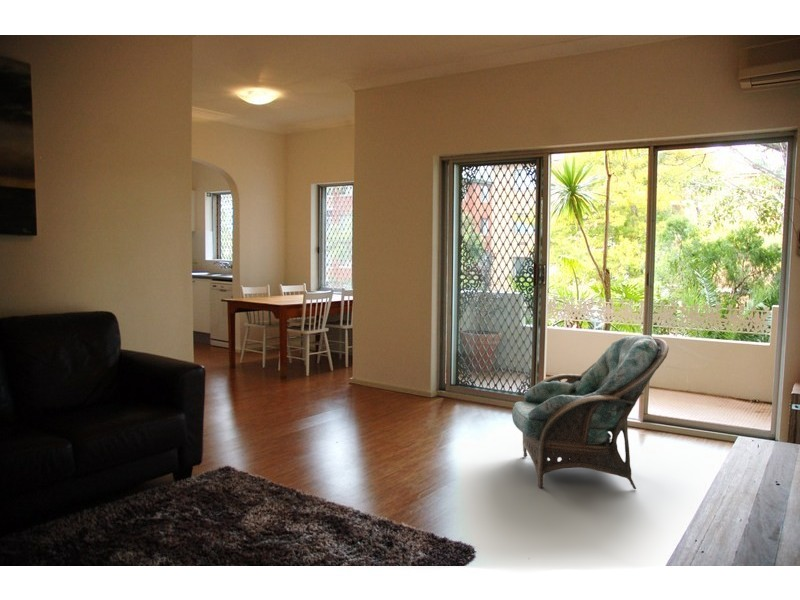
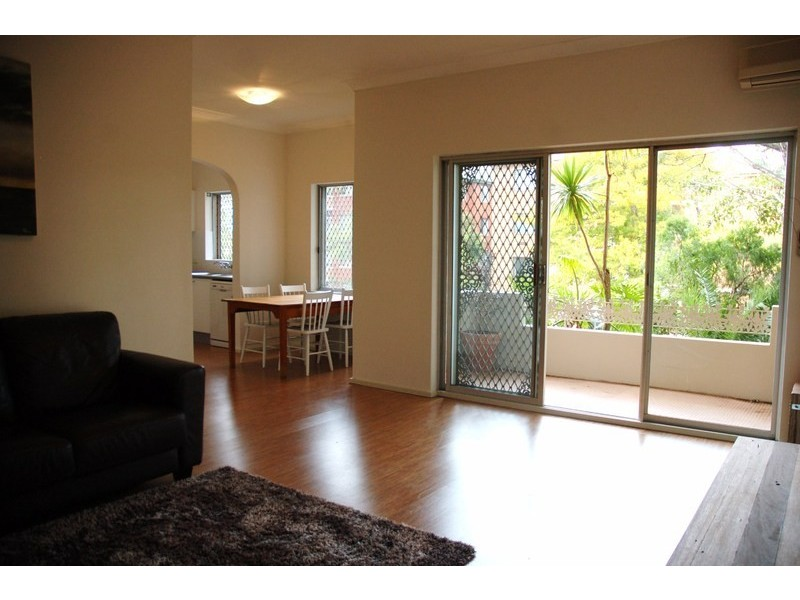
- armchair (585, 403)
